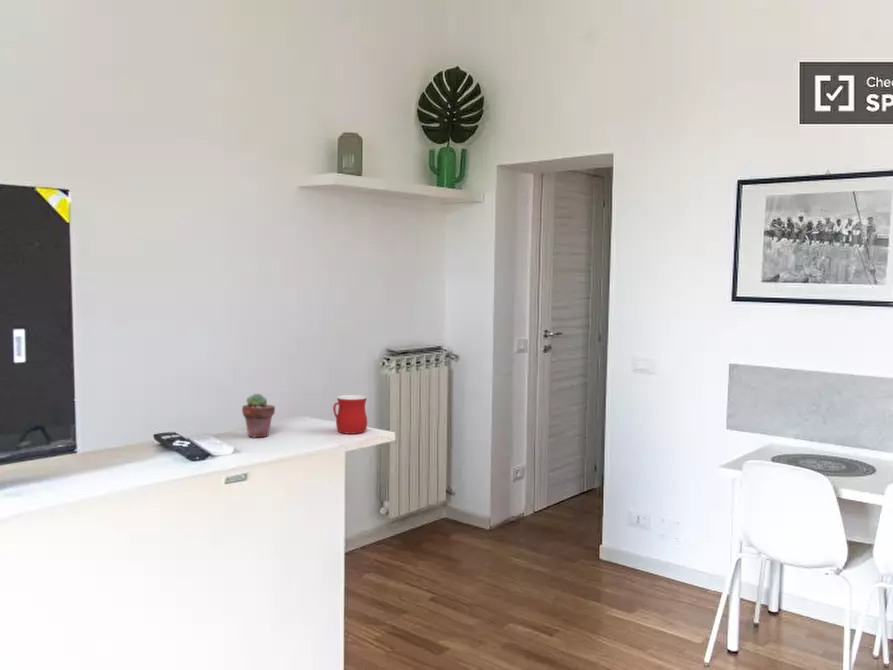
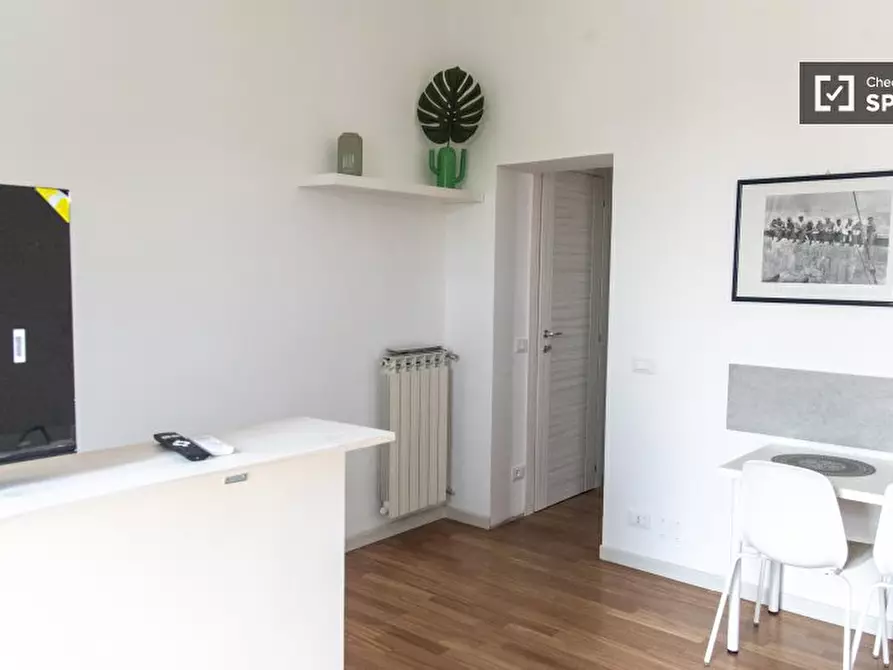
- mug (348, 414)
- potted succulent (258, 414)
